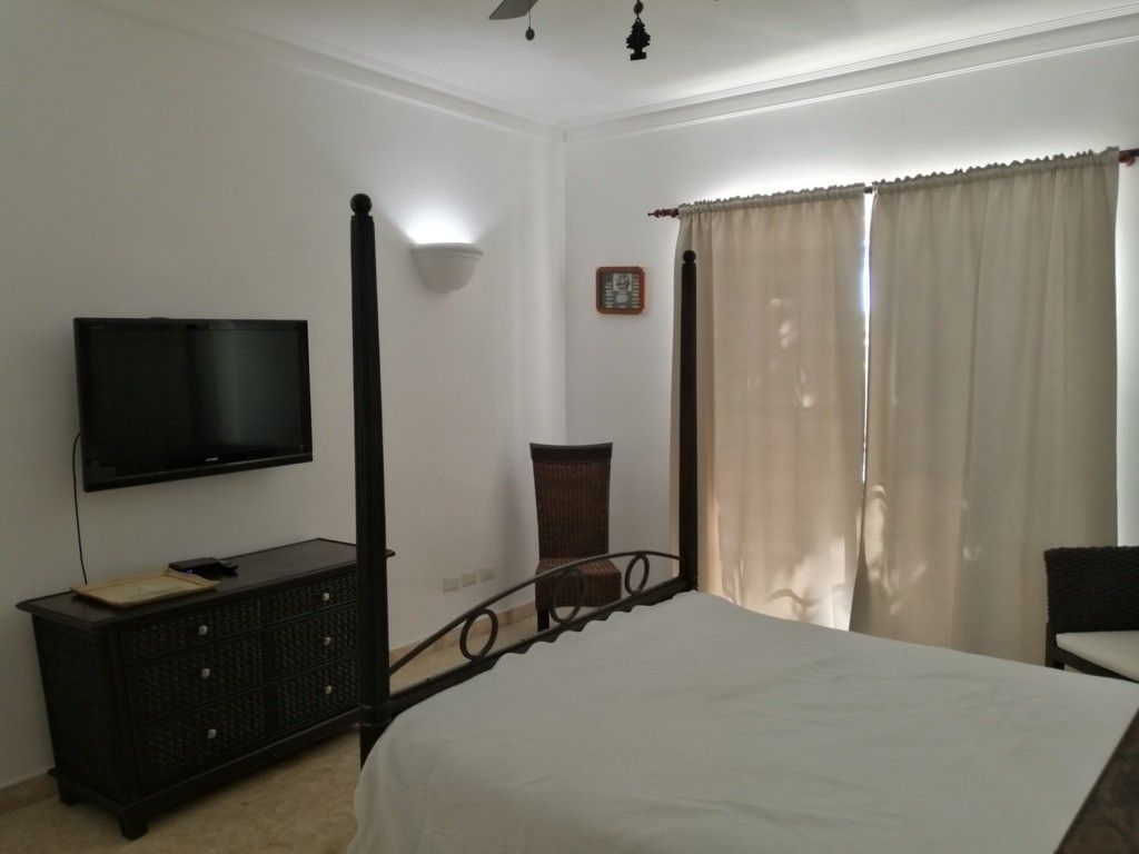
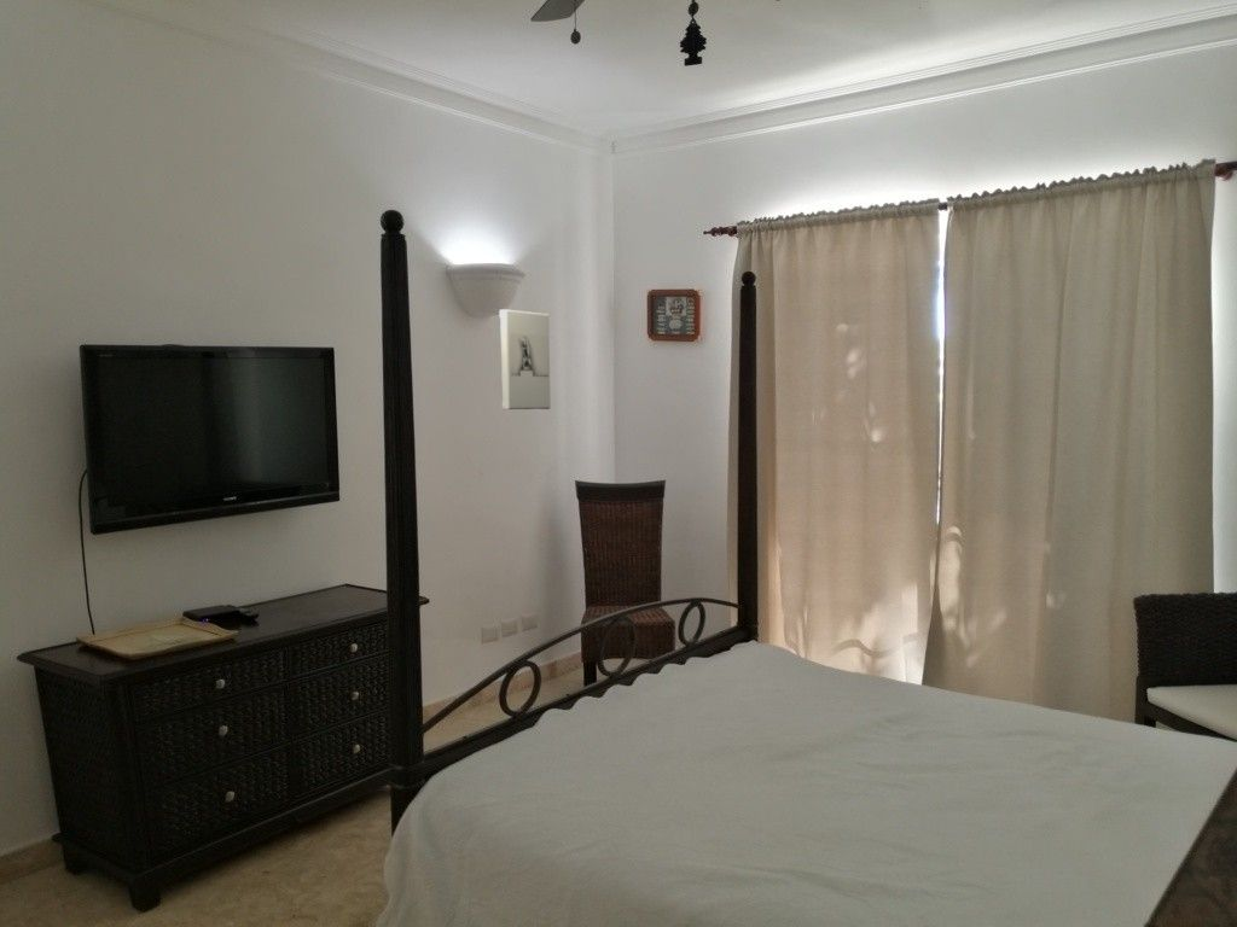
+ wall sculpture (525, 360)
